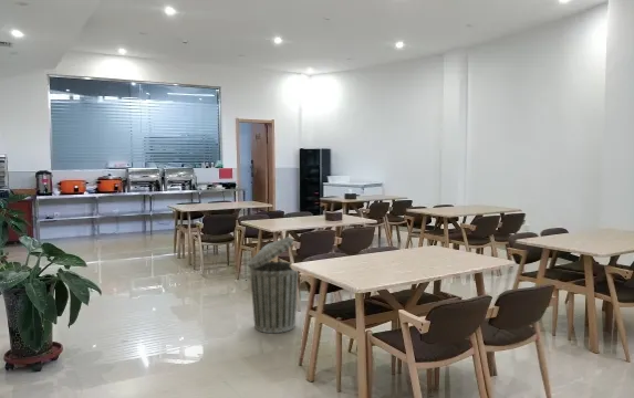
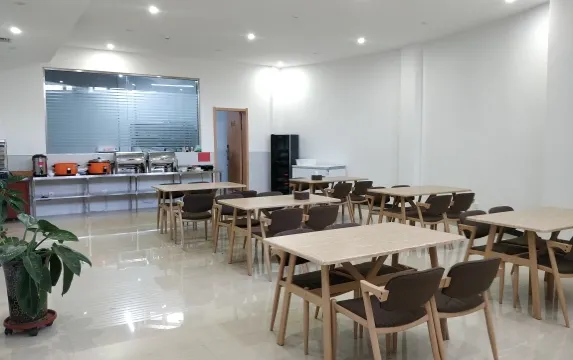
- trash can (273, 282)
